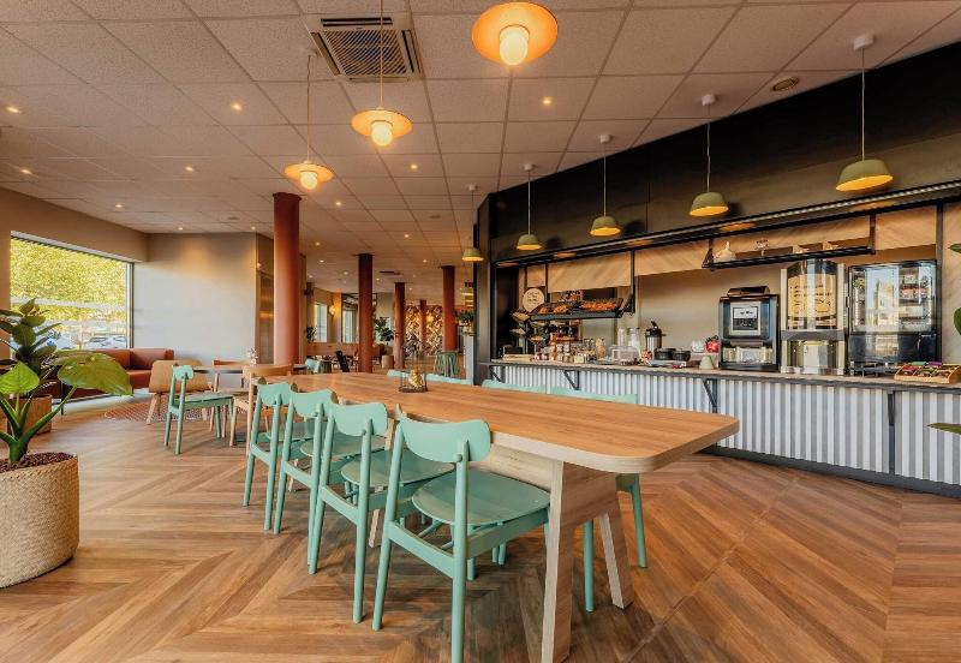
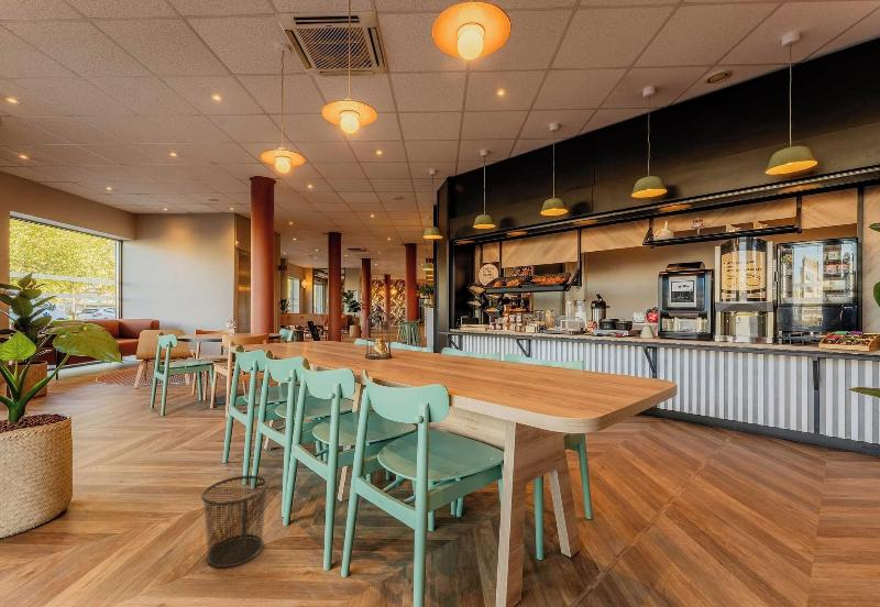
+ waste bin (235, 519)
